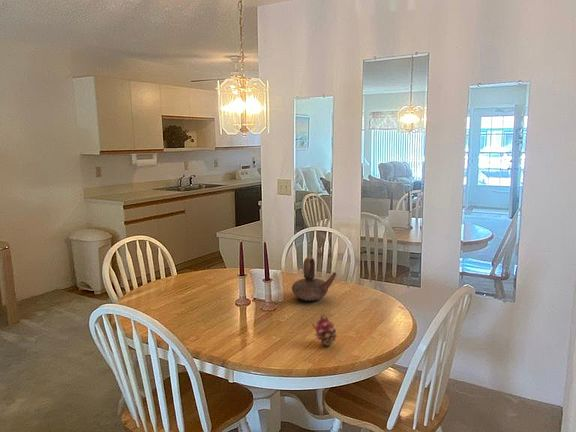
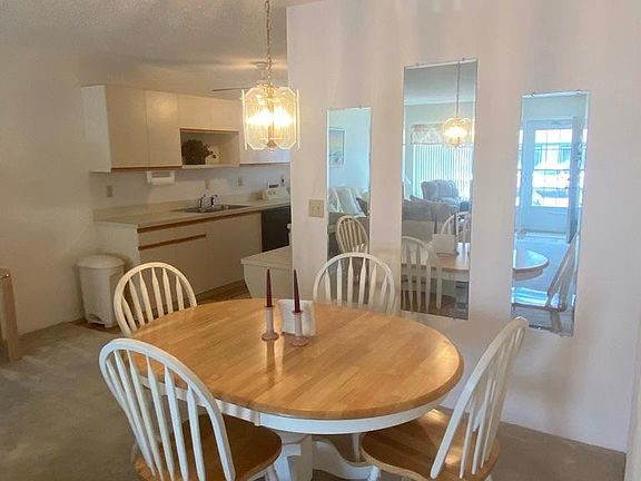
- teapot (315, 279)
- fruit (325, 328)
